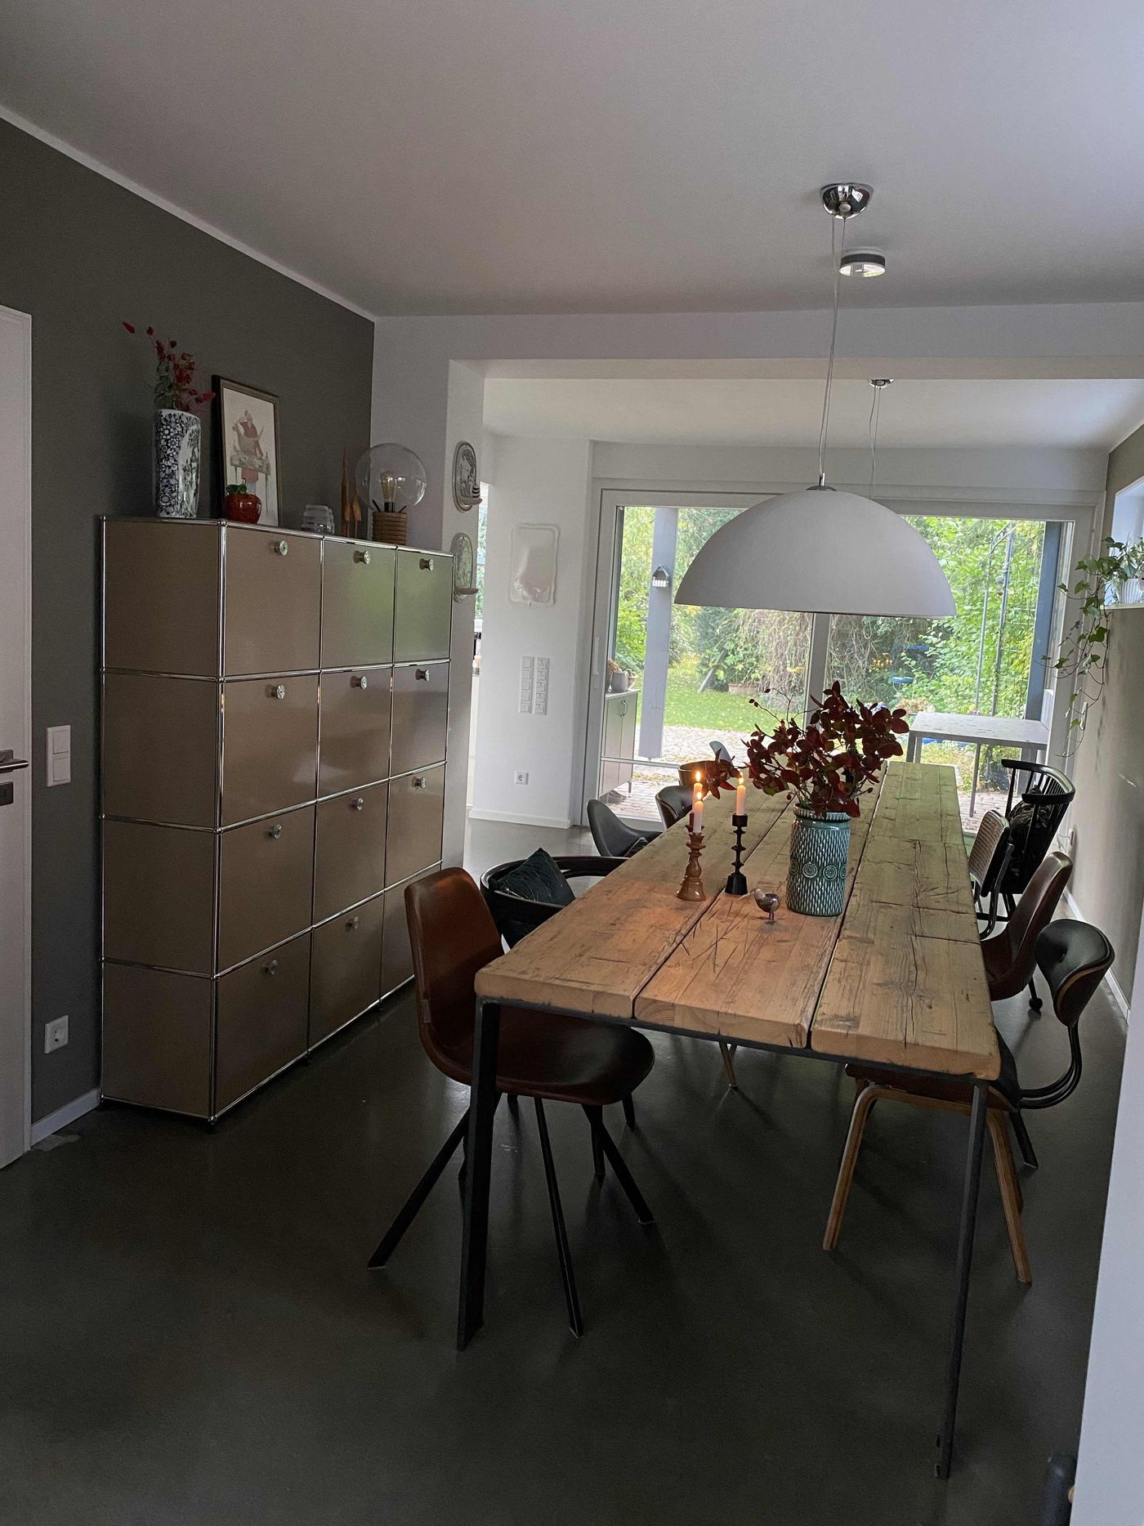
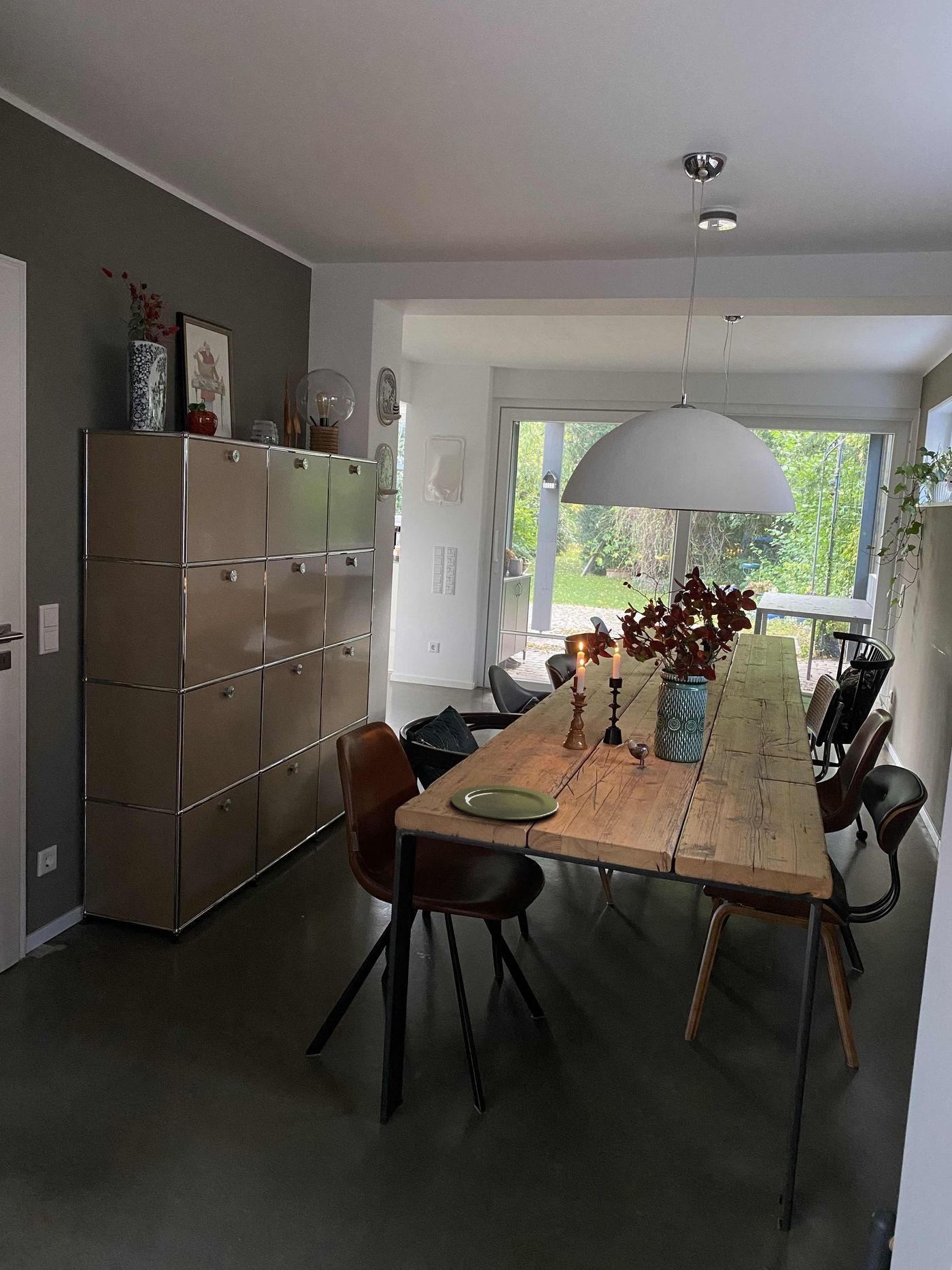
+ plate (505, 802)
